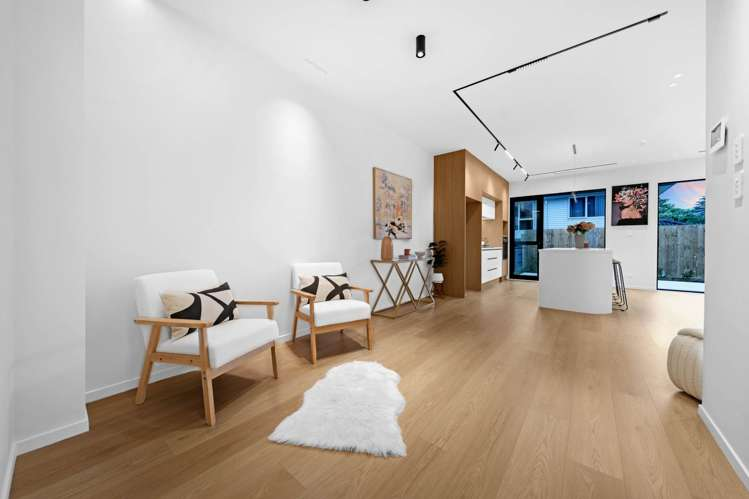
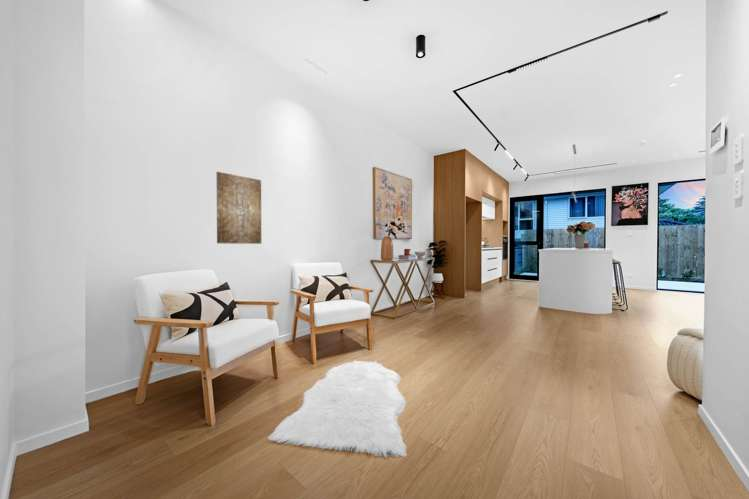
+ wall art (240, 210)
